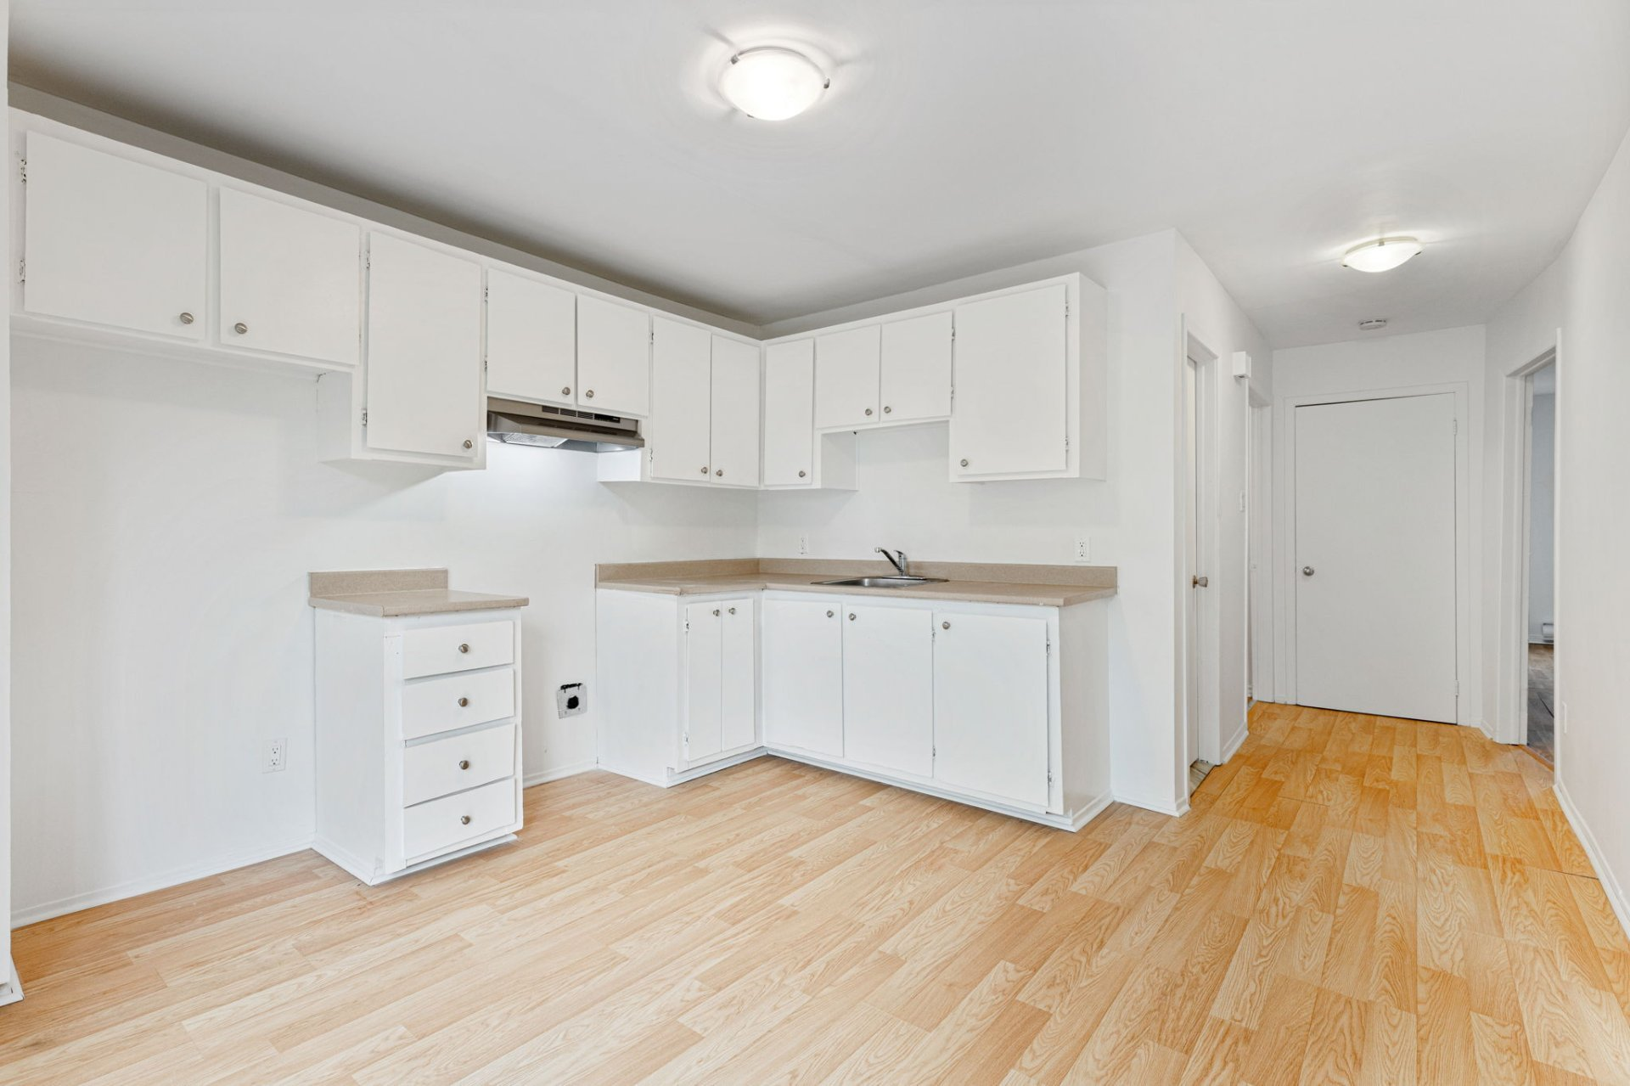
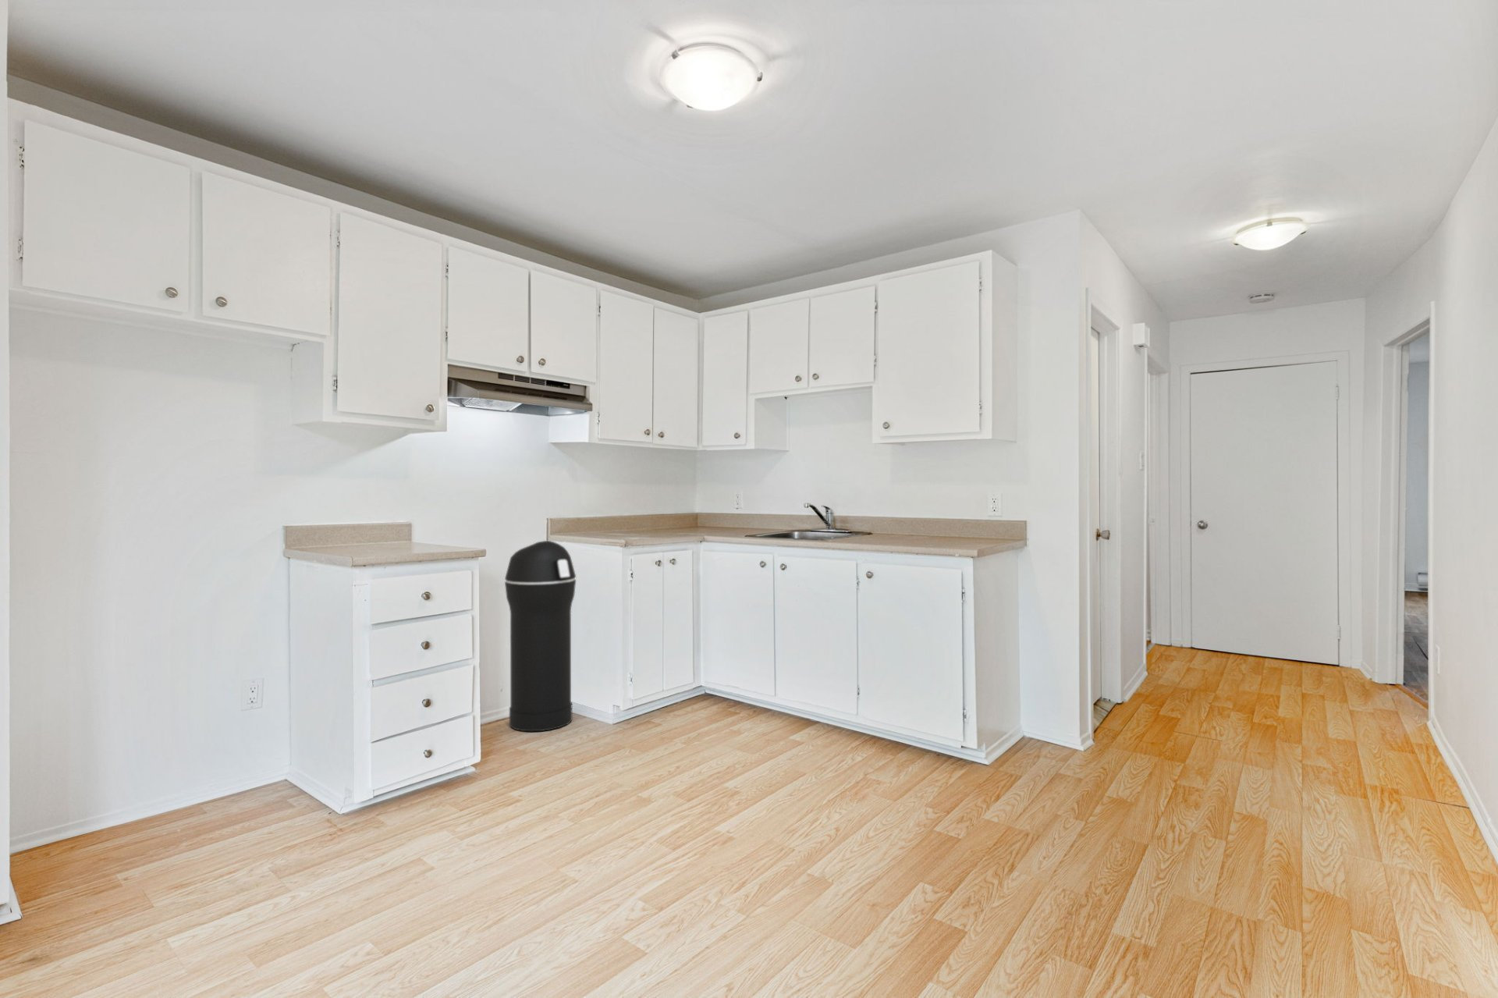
+ trash can (542, 632)
